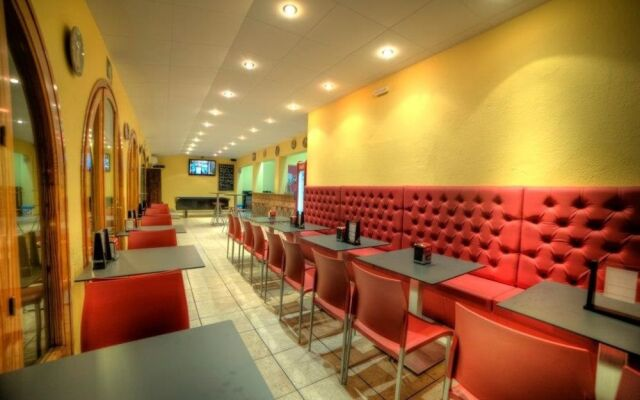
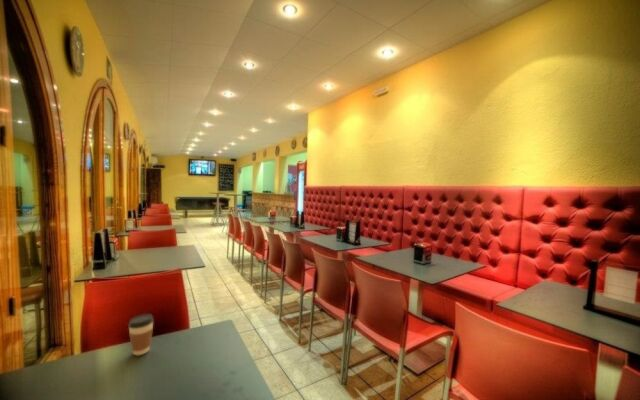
+ coffee cup (141, 334)
